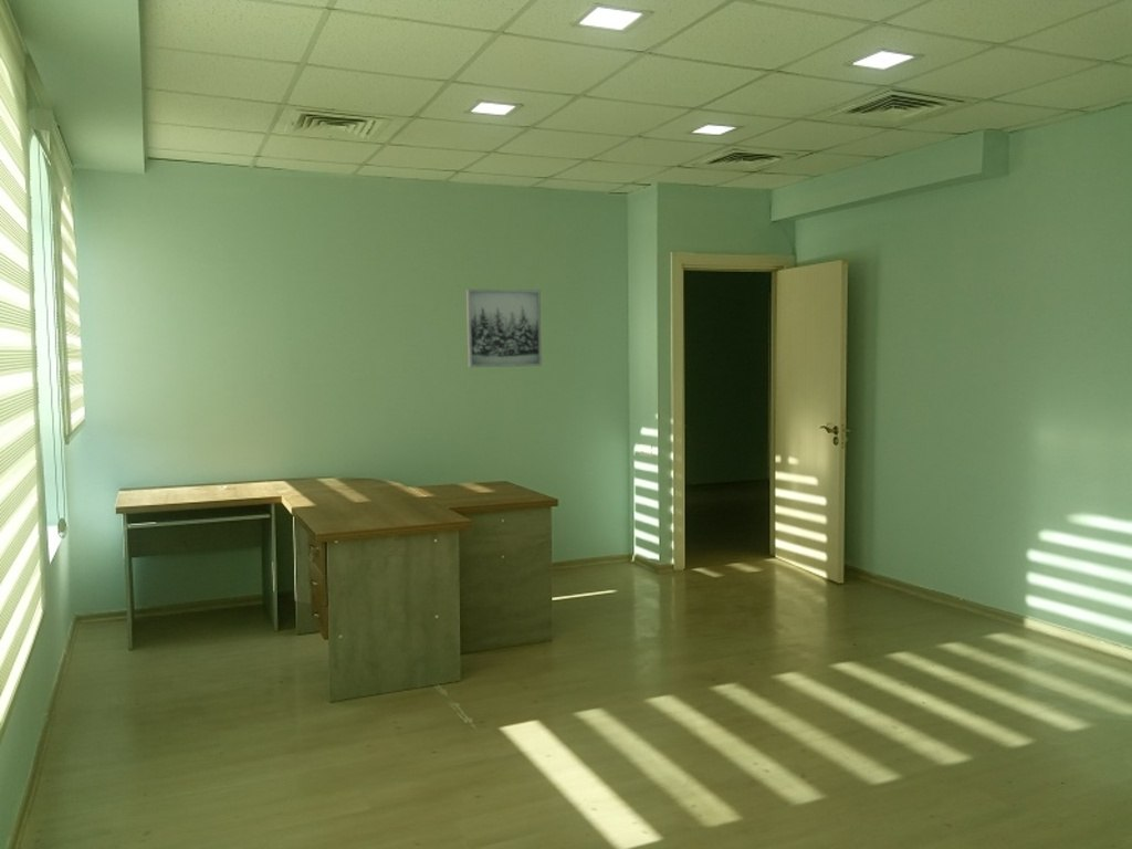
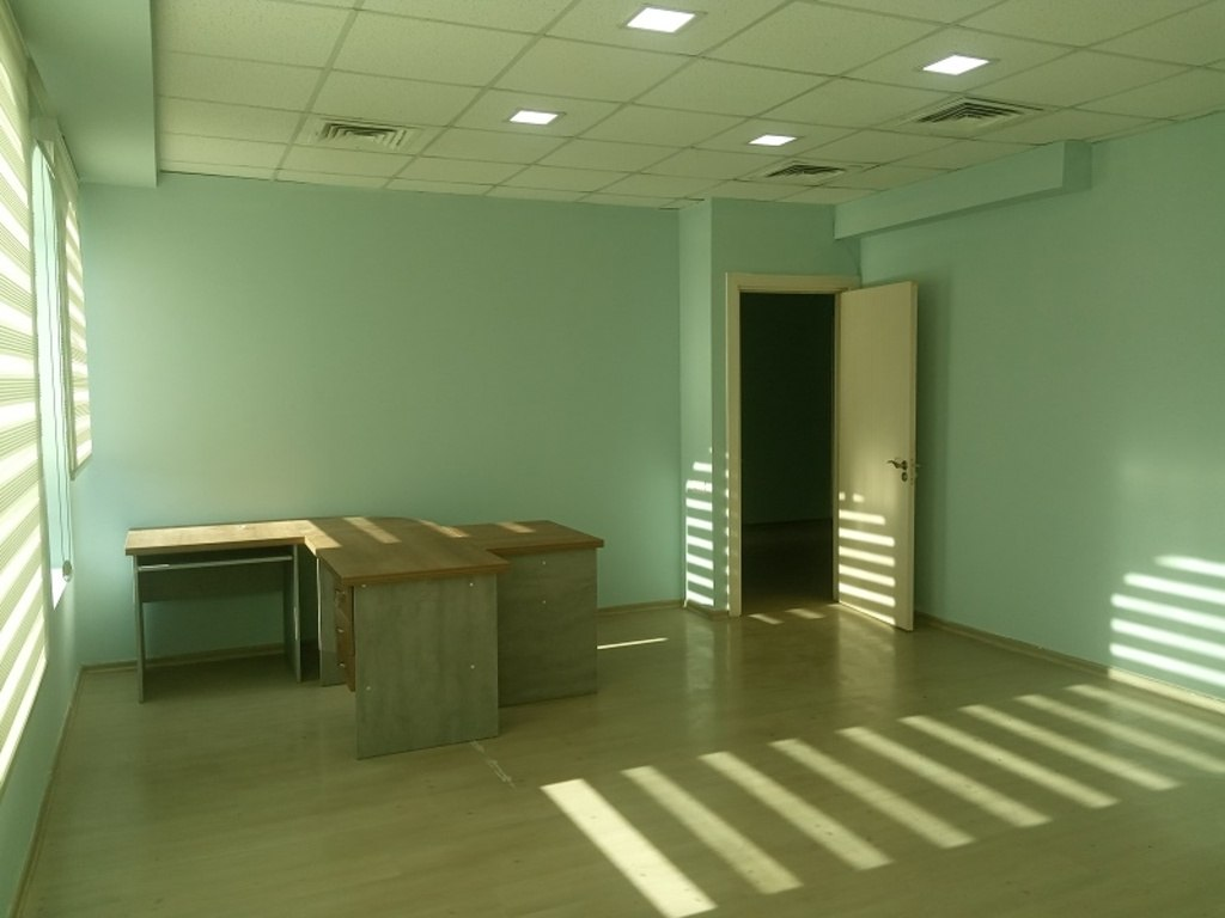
- wall art (504, 327)
